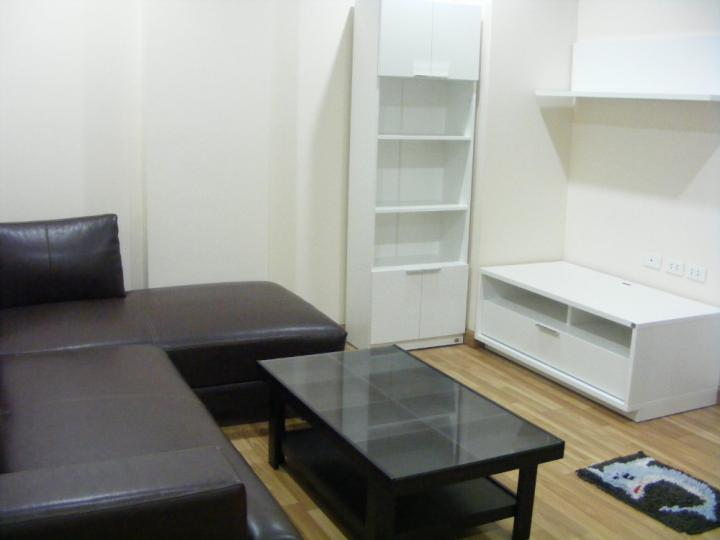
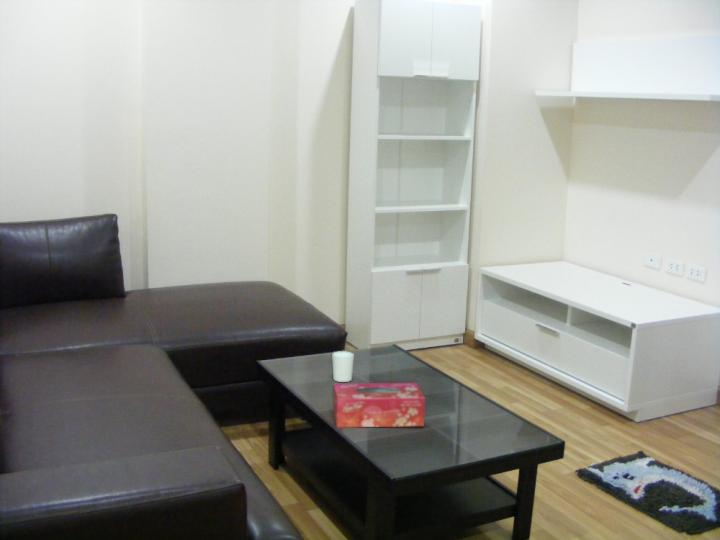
+ tissue box (377, 404)
+ cup (342, 366)
